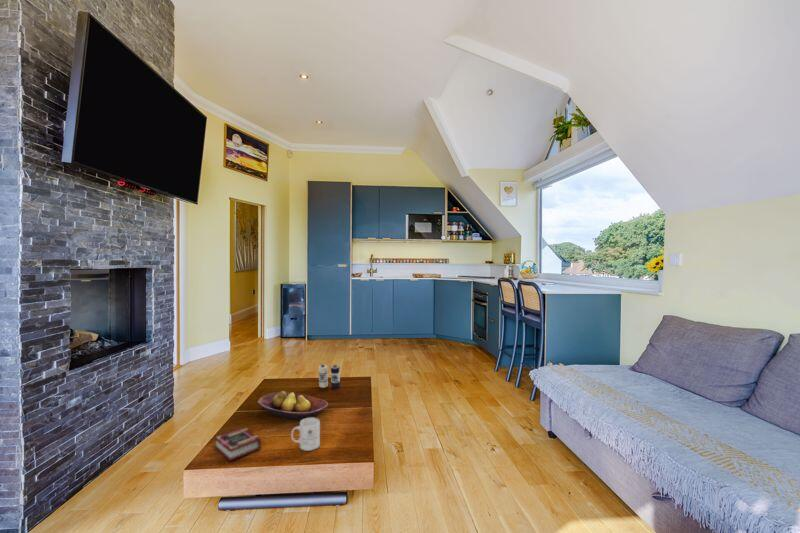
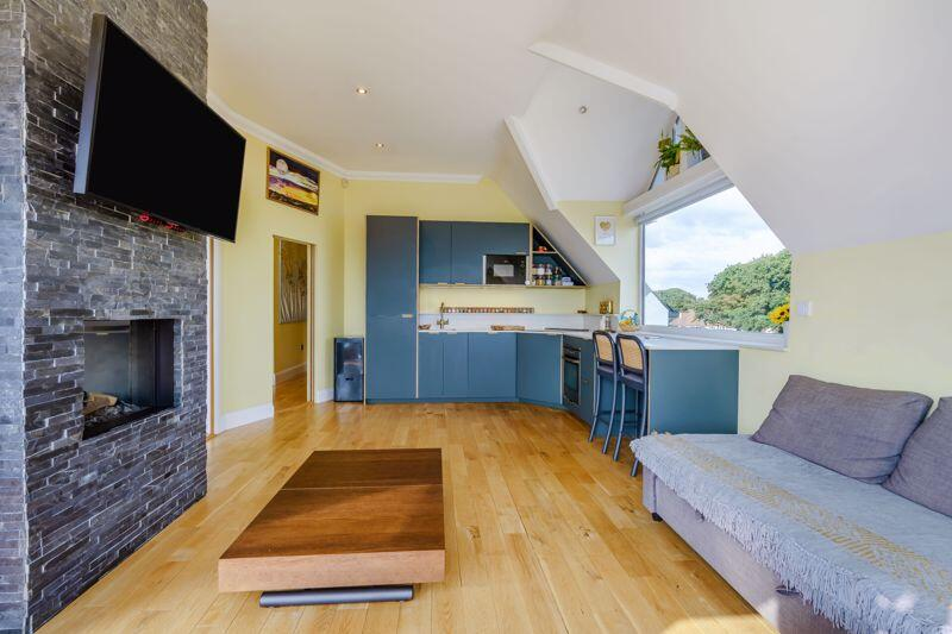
- book (237, 442)
- candle (334, 375)
- mug (305, 434)
- fruit bowl (292, 403)
